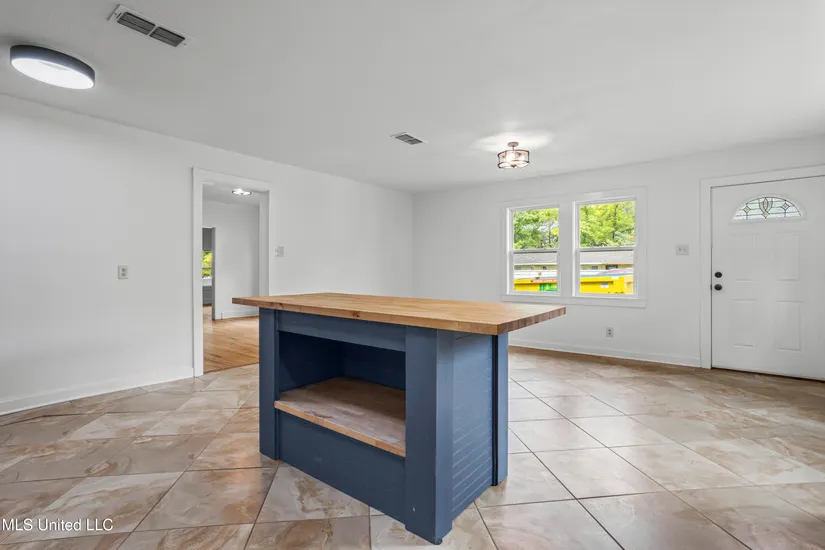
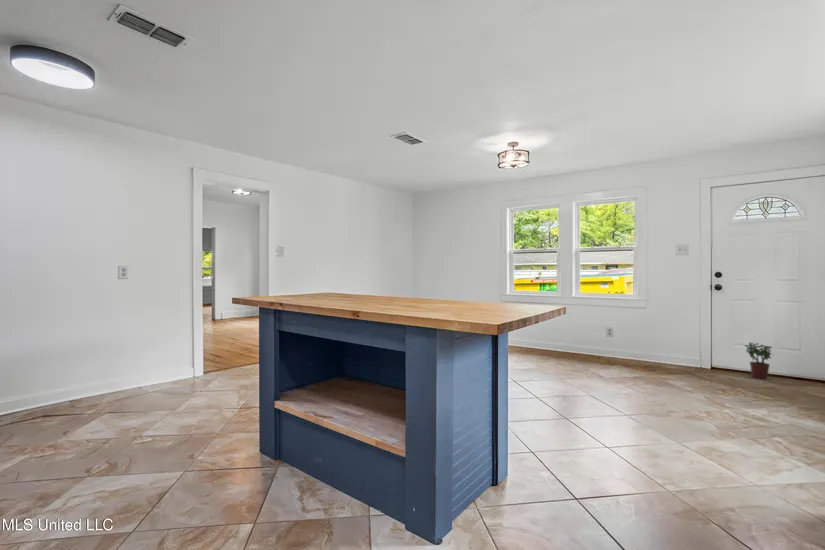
+ potted plant (757, 359)
